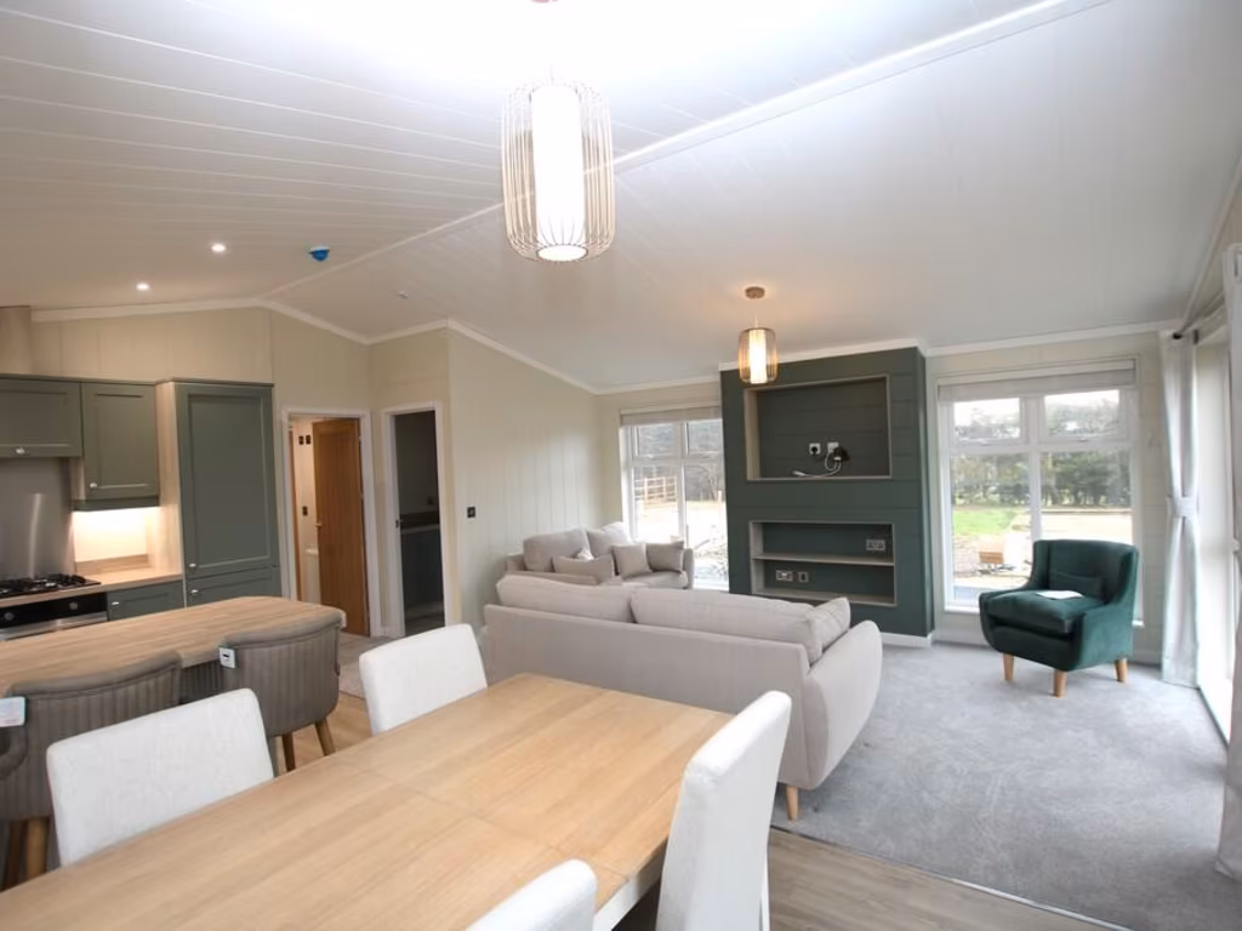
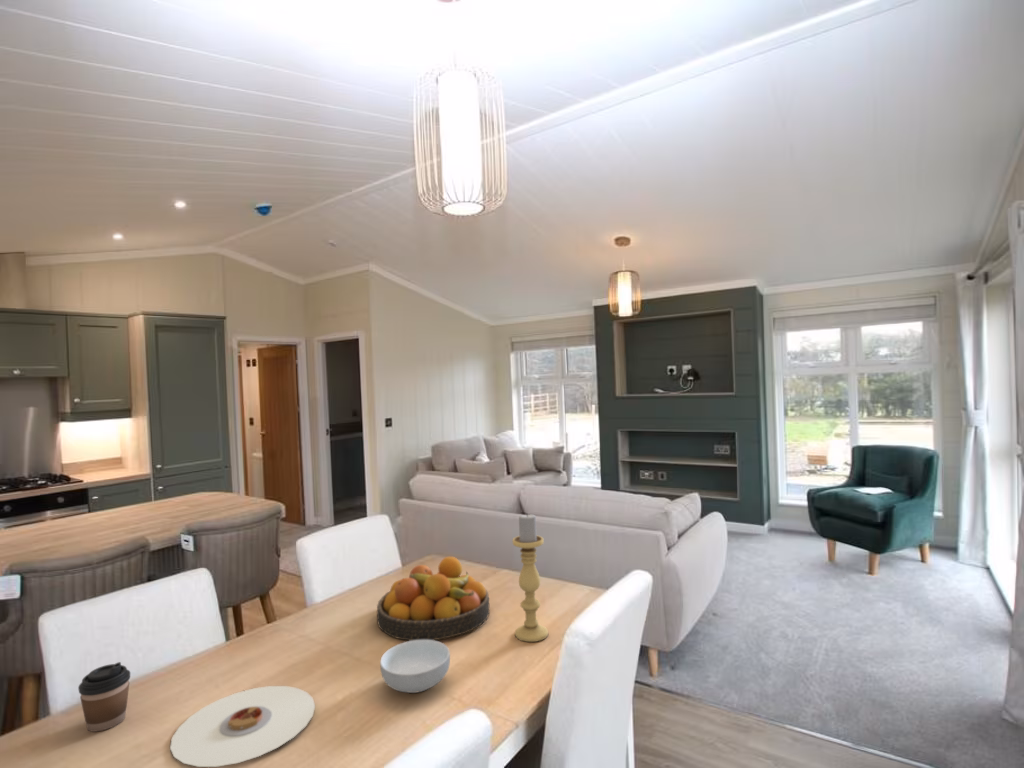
+ plate (246, 717)
+ coffee cup (105, 694)
+ cereal bowl (415, 669)
+ candle holder (529, 573)
+ fruit bowl (433, 591)
